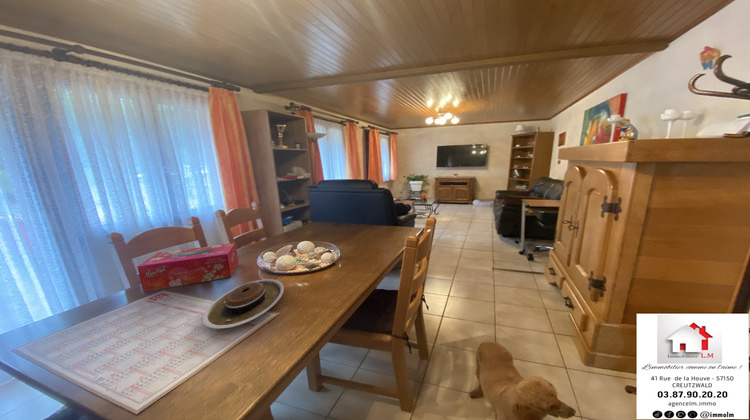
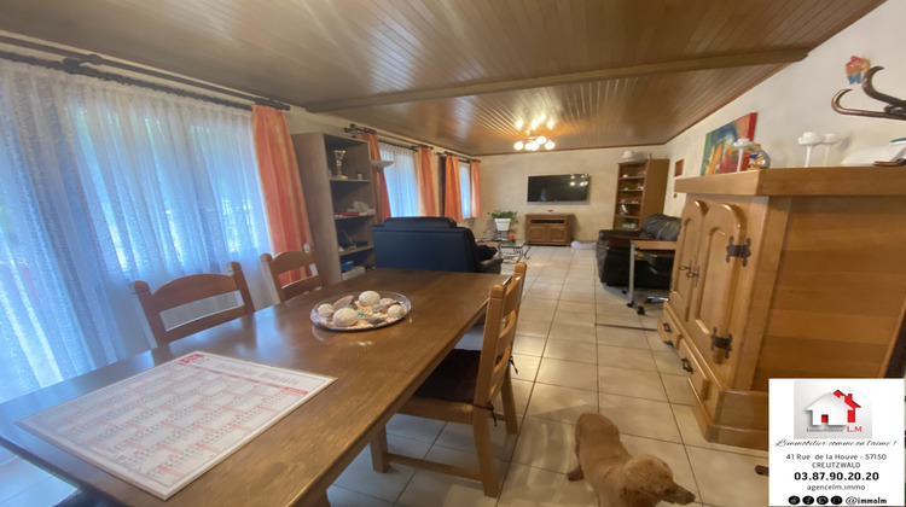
- tissue box (194, 264)
- plate (246, 298)
